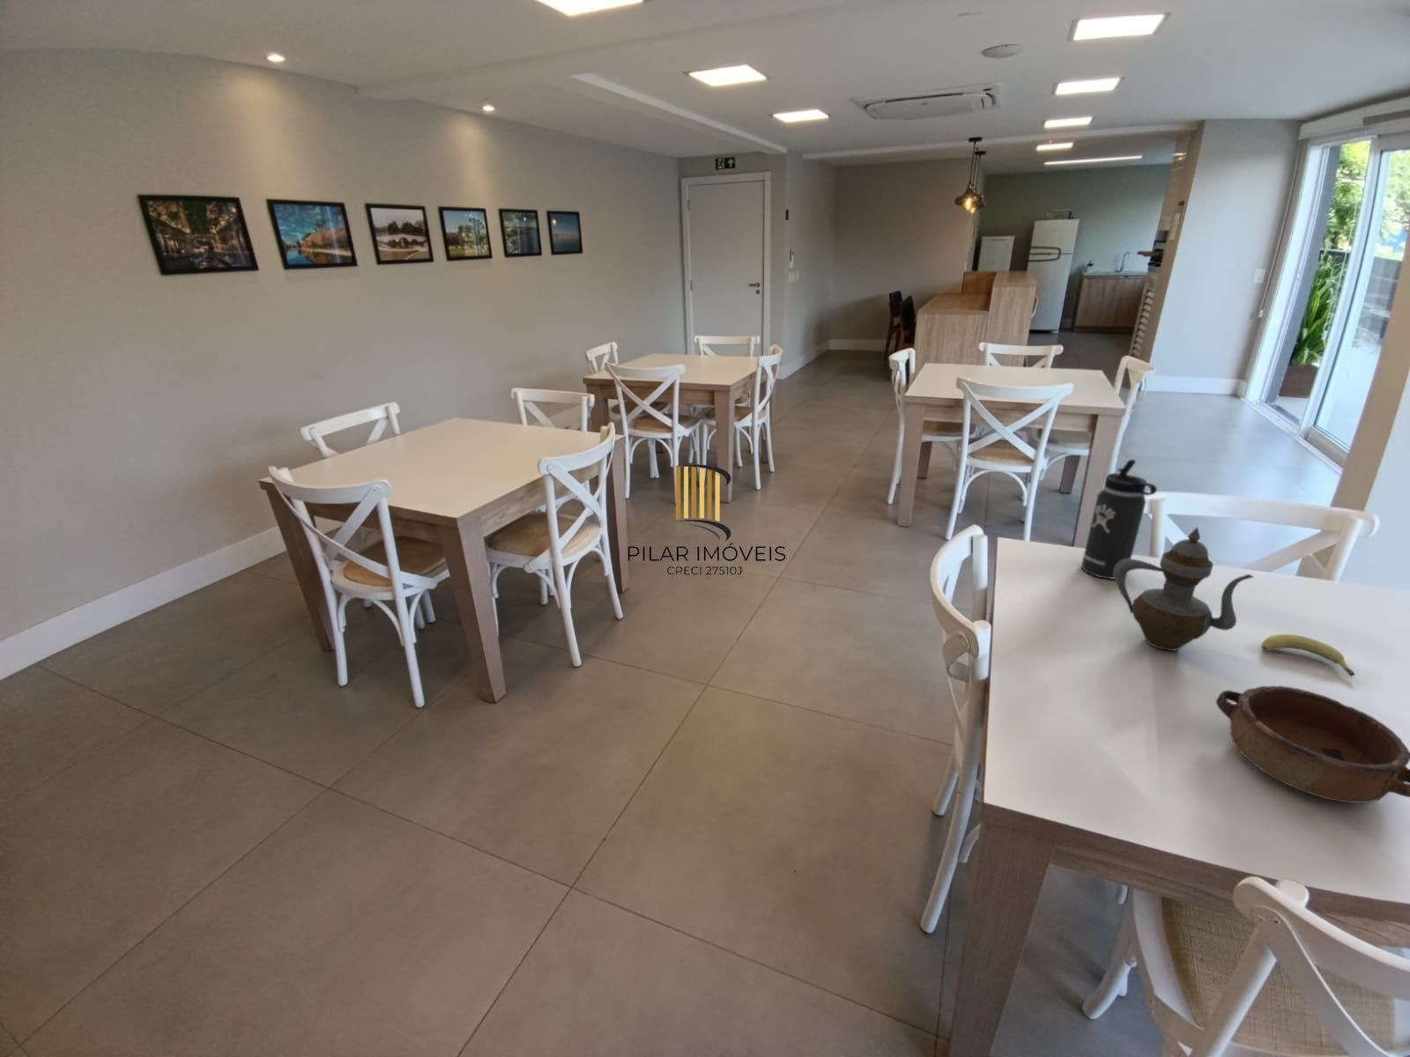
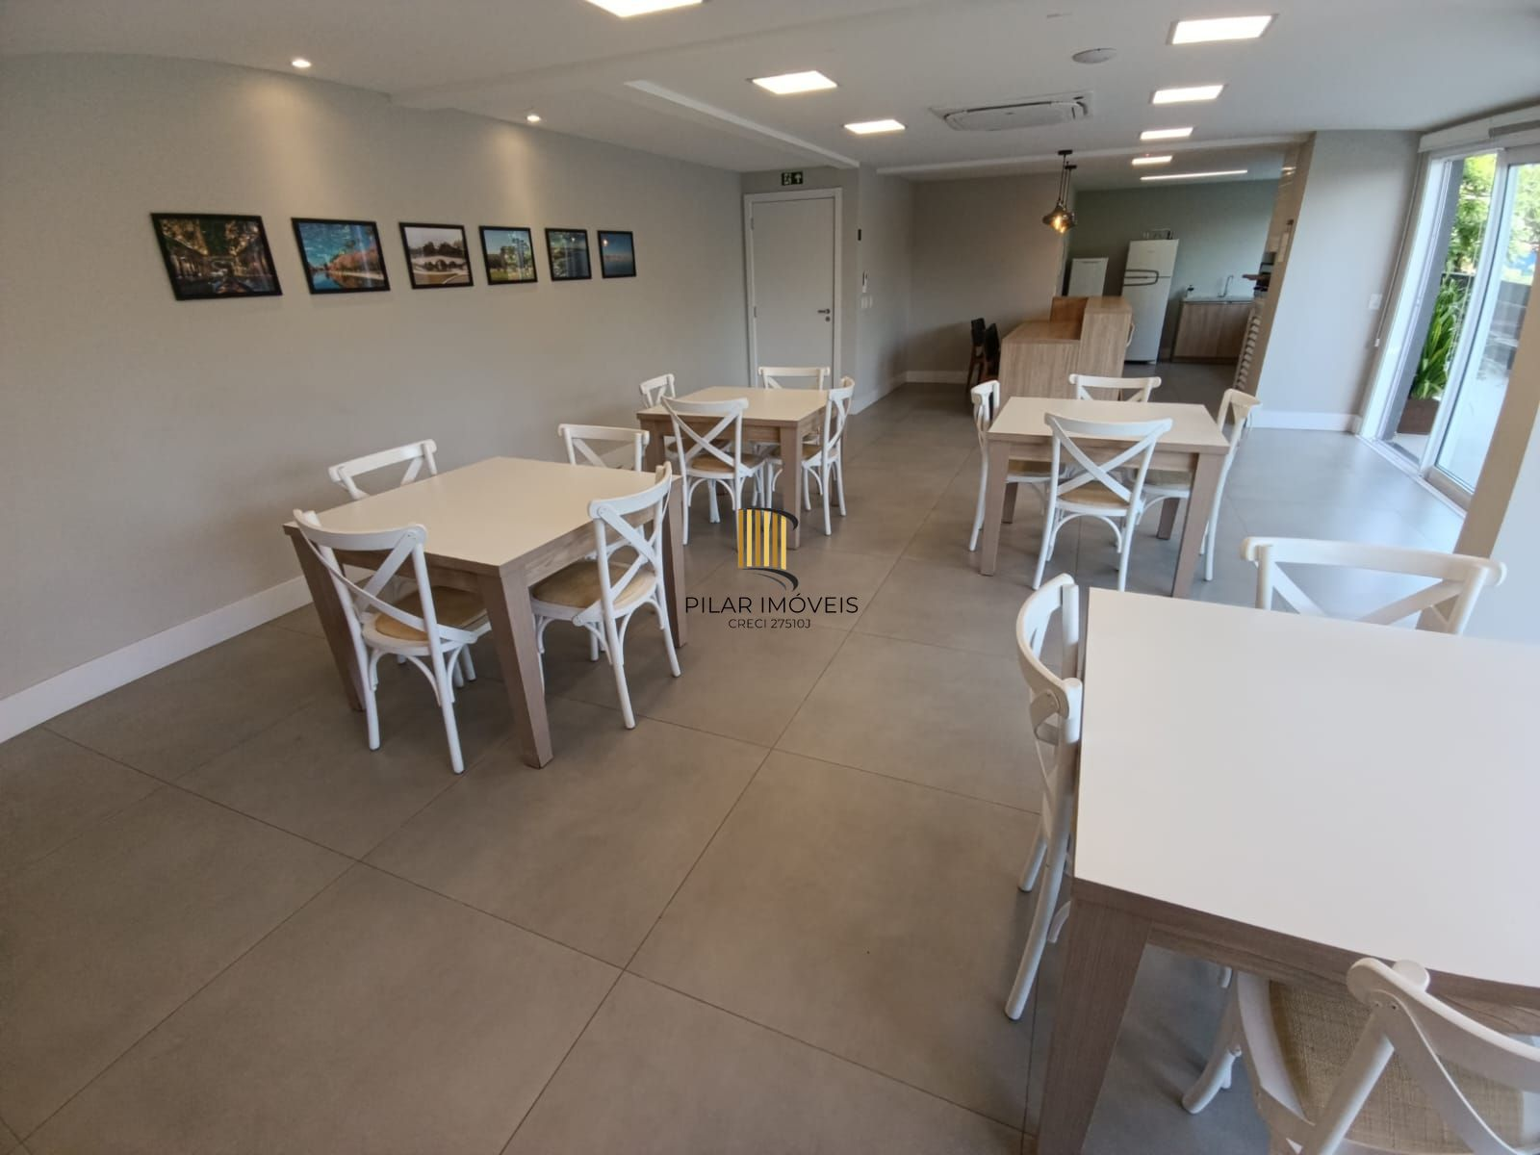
- bowl (1310, 744)
- thermos bottle (1121, 517)
- fruit (1307, 650)
- teapot (1176, 586)
